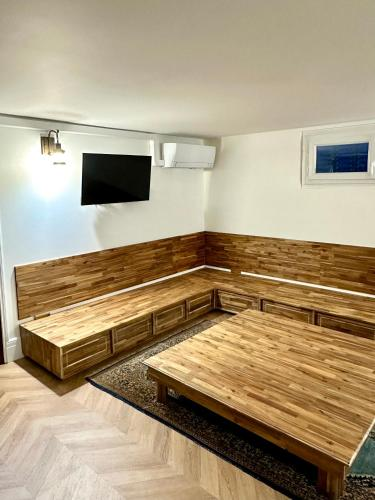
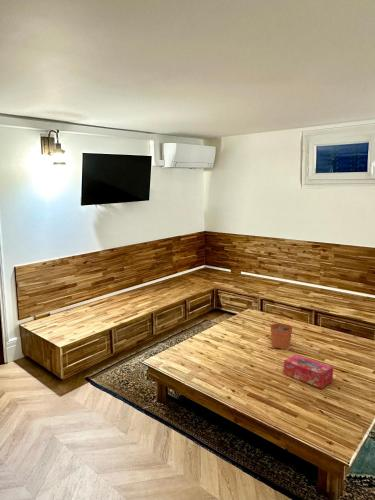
+ plant pot (281, 331)
+ tissue box (307, 370)
